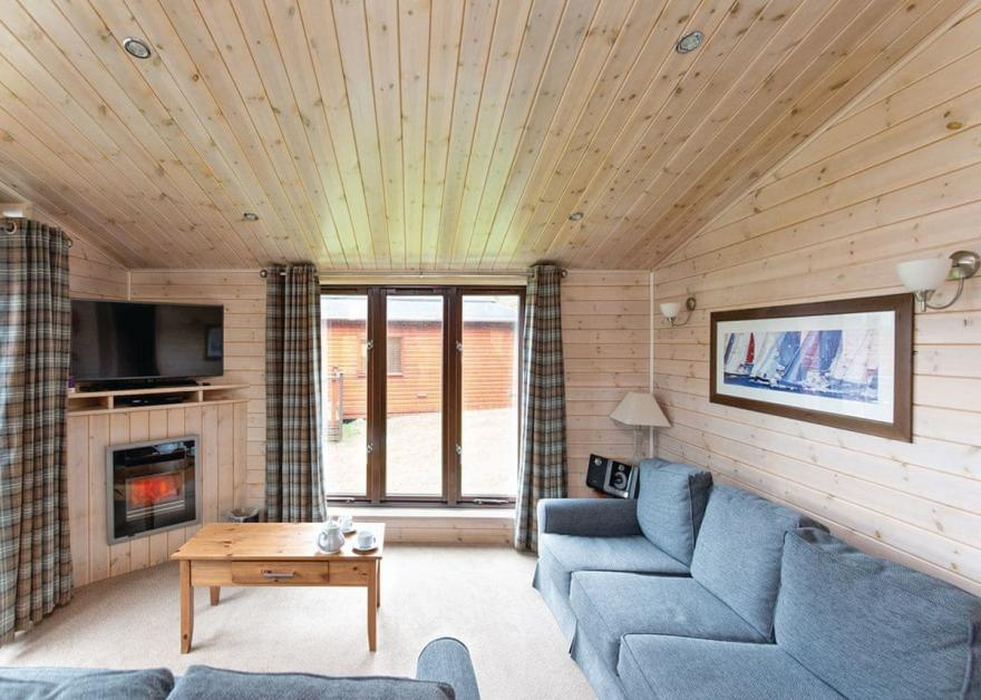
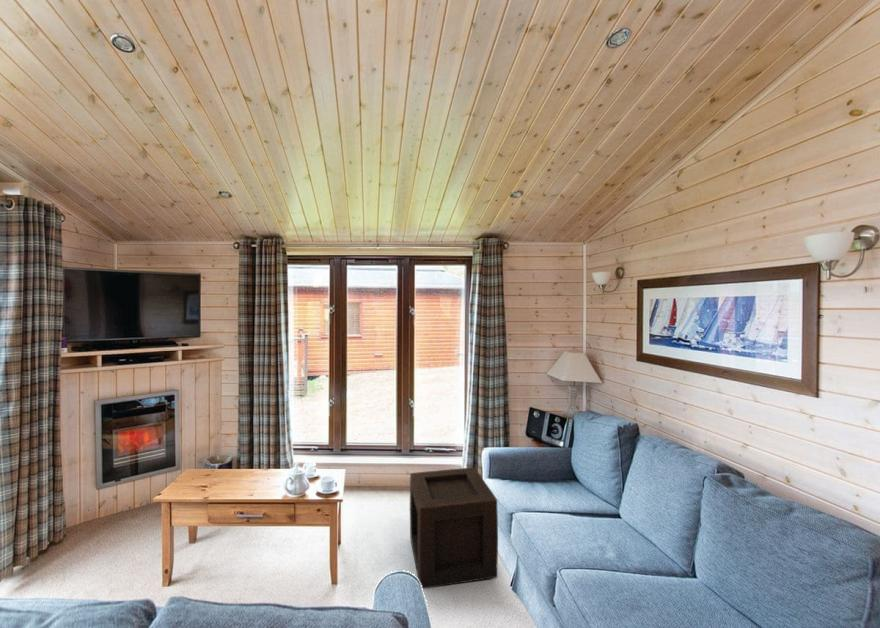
+ wooden crate (450, 521)
